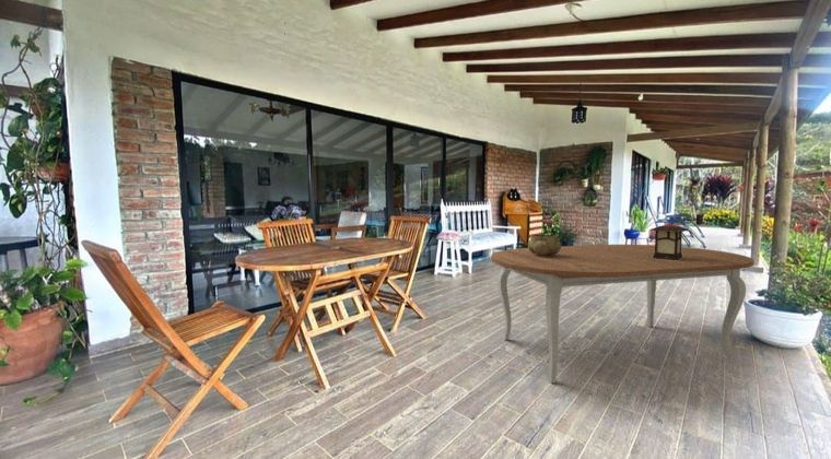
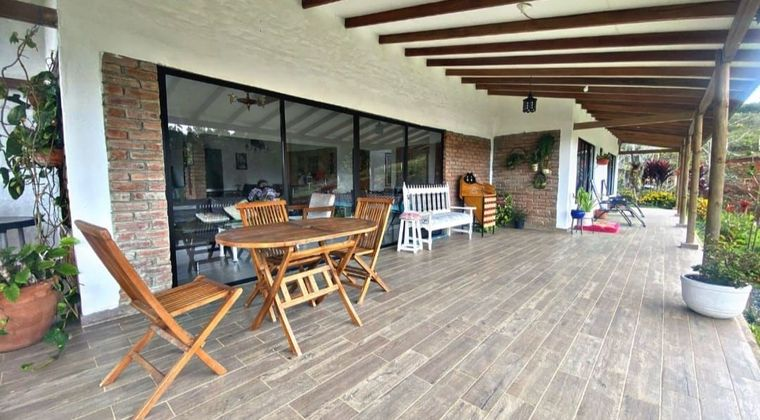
- lantern (675, 236)
- decorative bowl (543, 245)
- dining table (609, 283)
